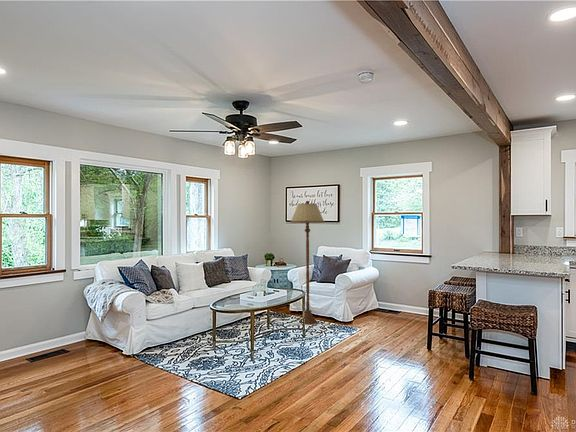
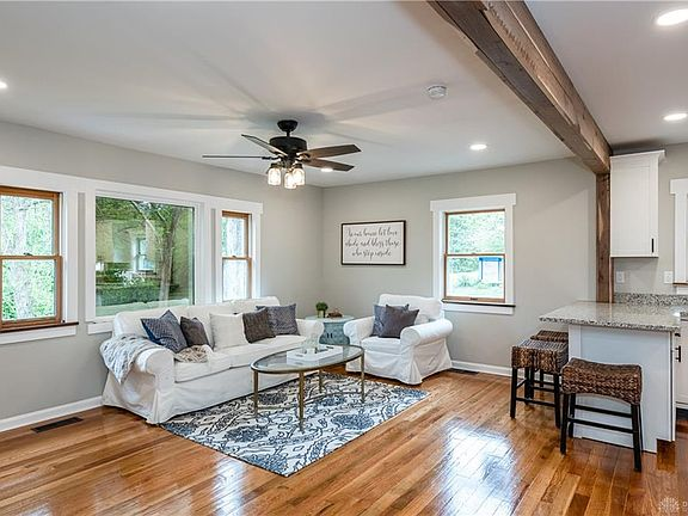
- floor lamp (307, 261)
